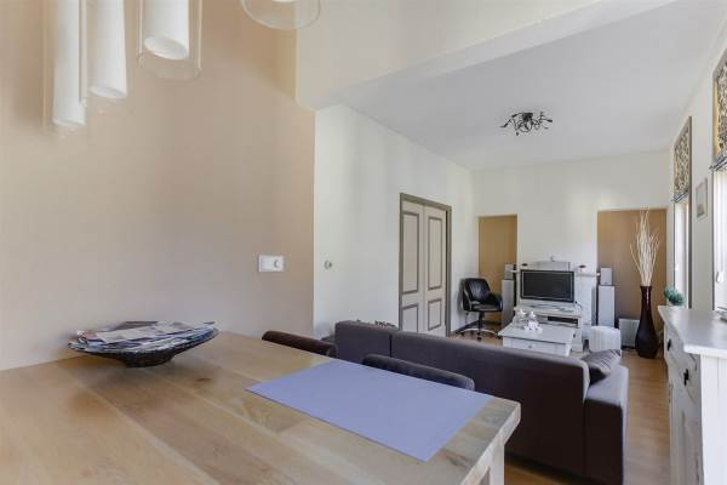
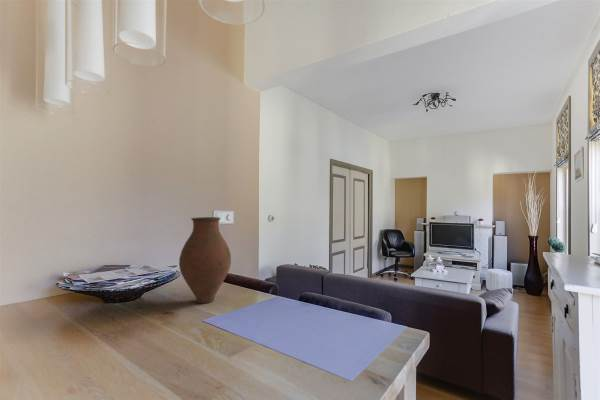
+ vase (205, 259)
